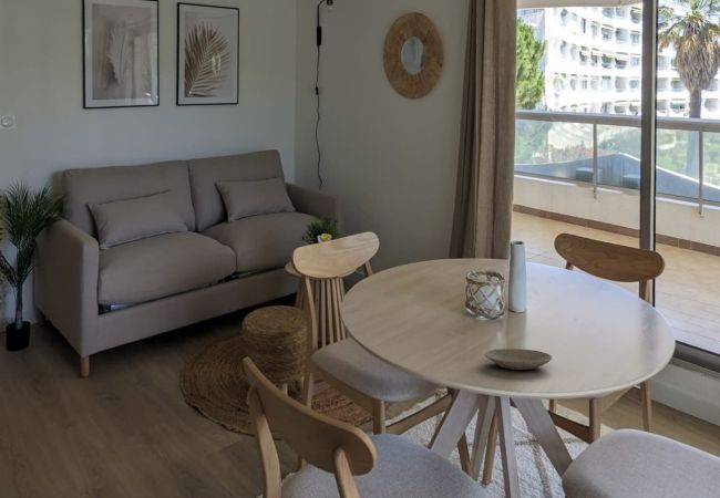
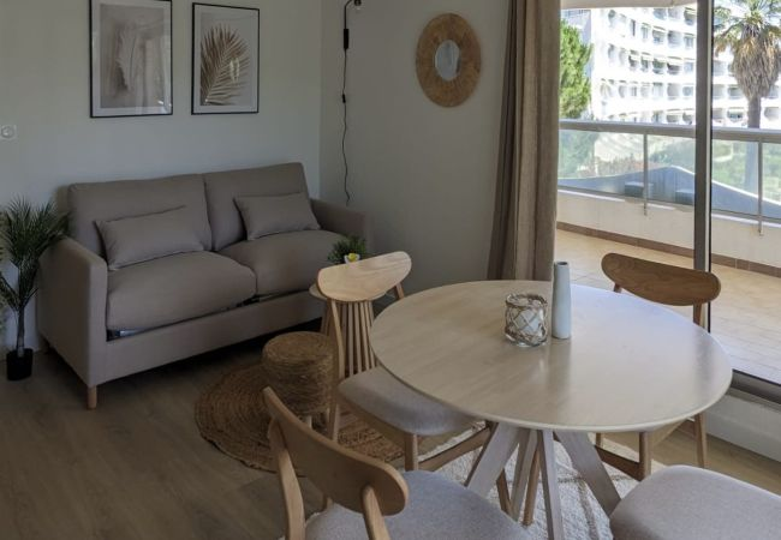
- plate (517, 360)
